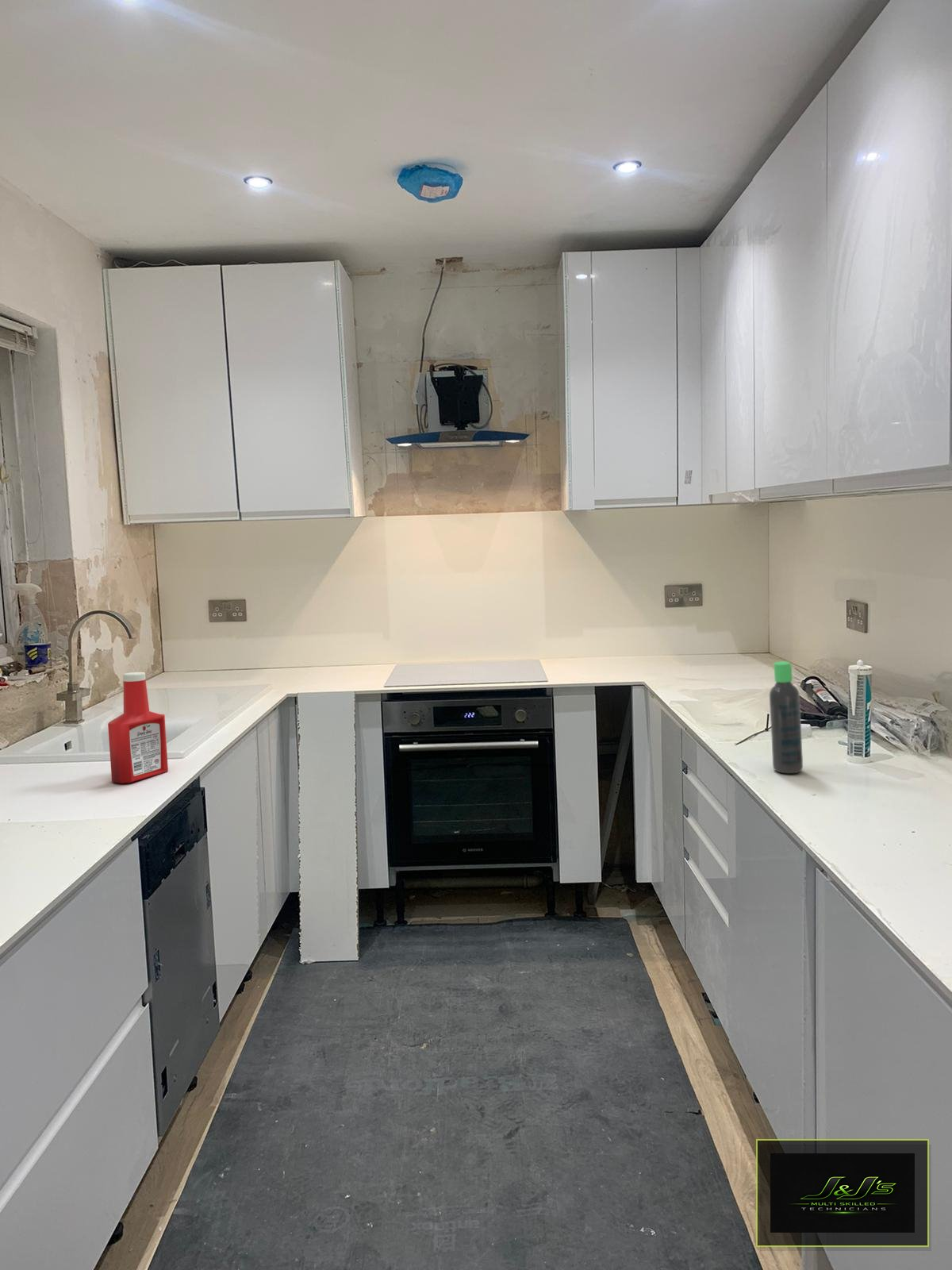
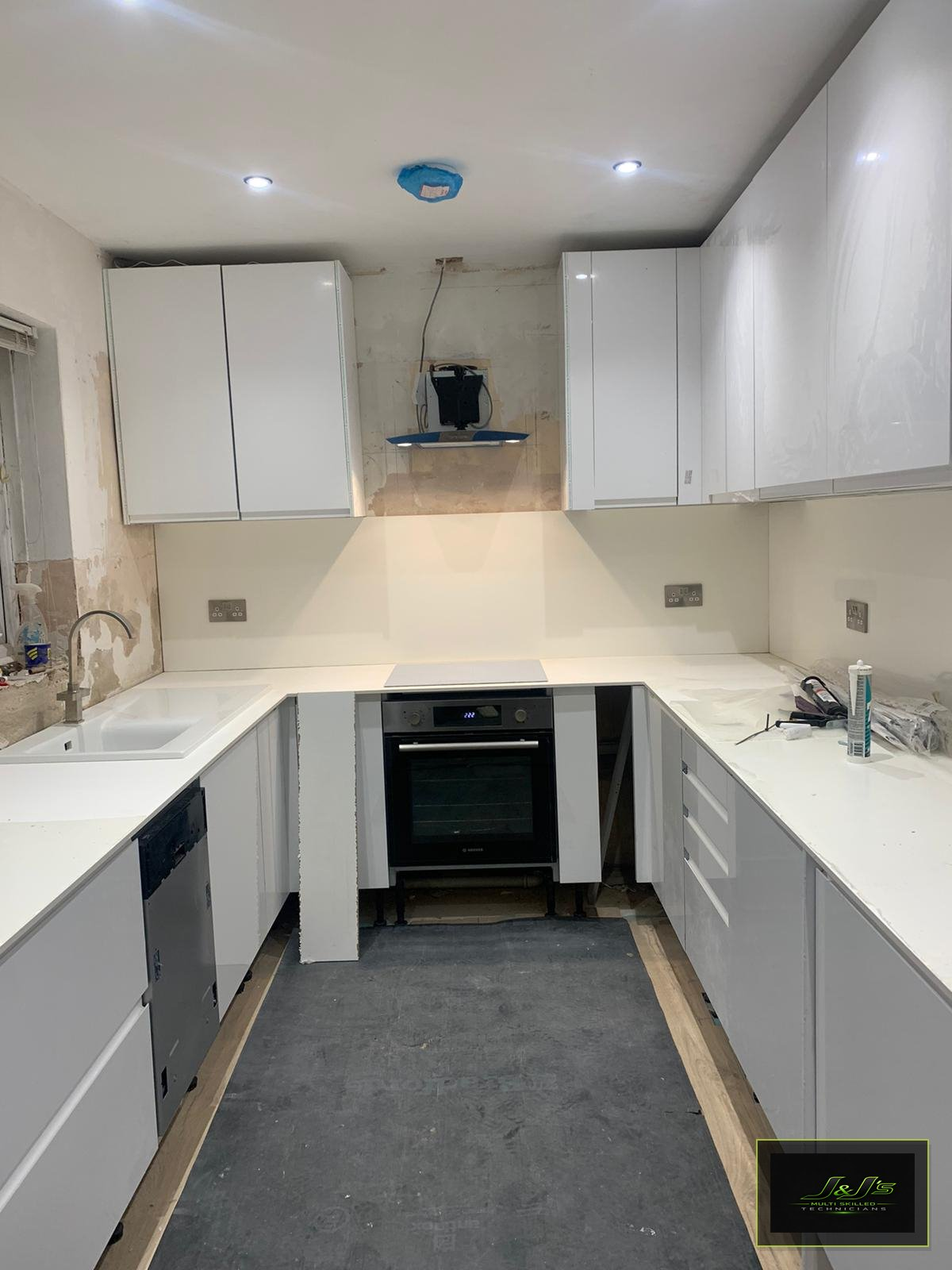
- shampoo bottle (785, 716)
- soap bottle (137, 725)
